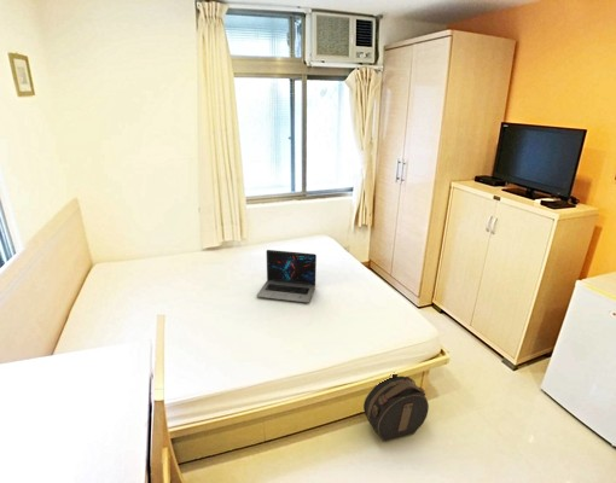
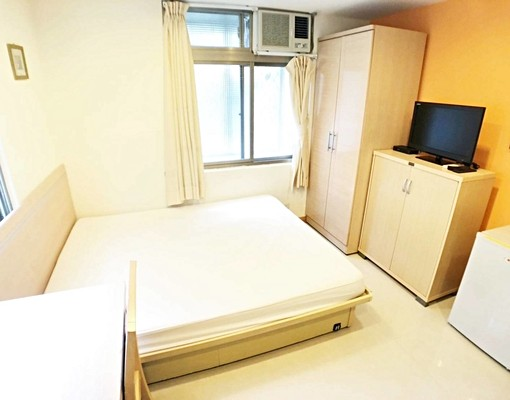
- laptop (286, 275)
- hat box (396, 403)
